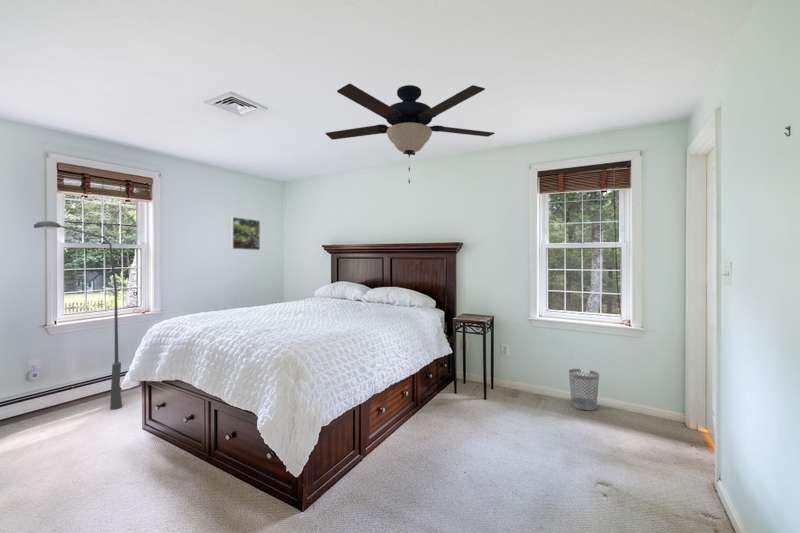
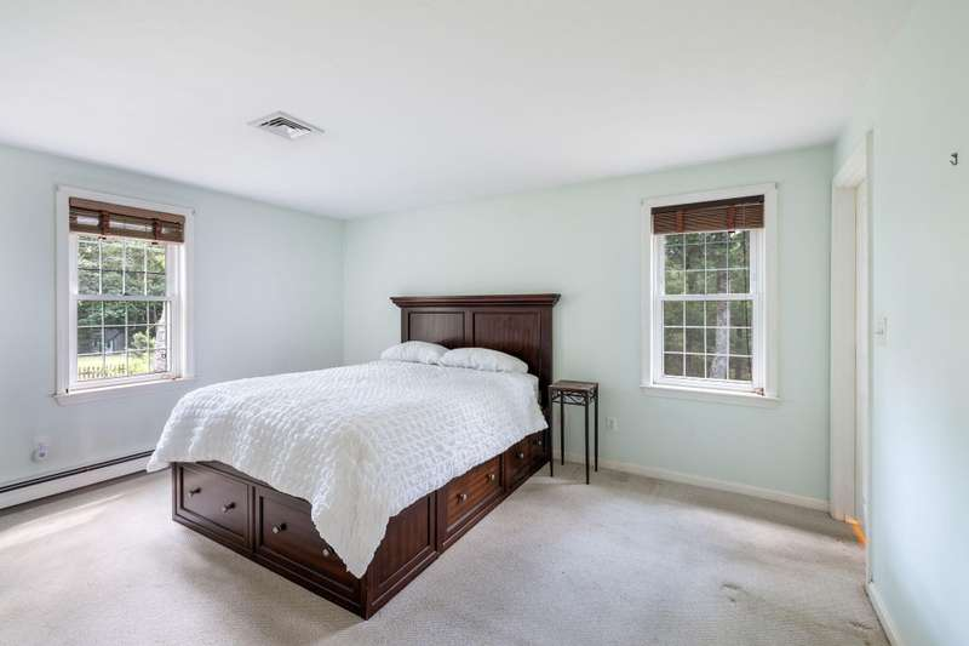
- wastebasket (583, 389)
- ceiling fan (409, 139)
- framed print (246, 234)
- floor lamp (115, 321)
